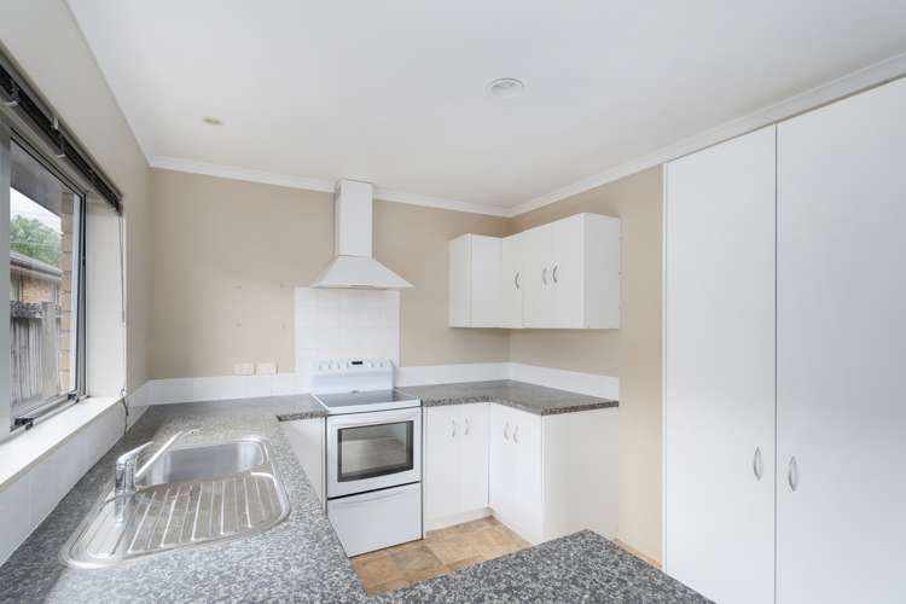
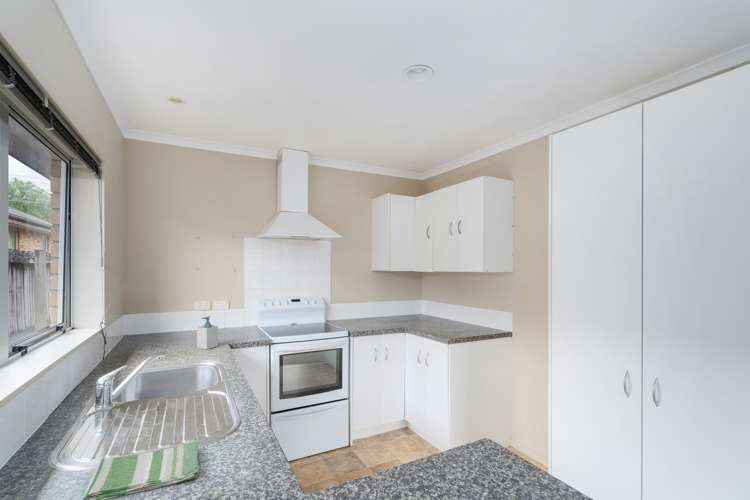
+ dish towel (147, 468)
+ soap bottle (207, 331)
